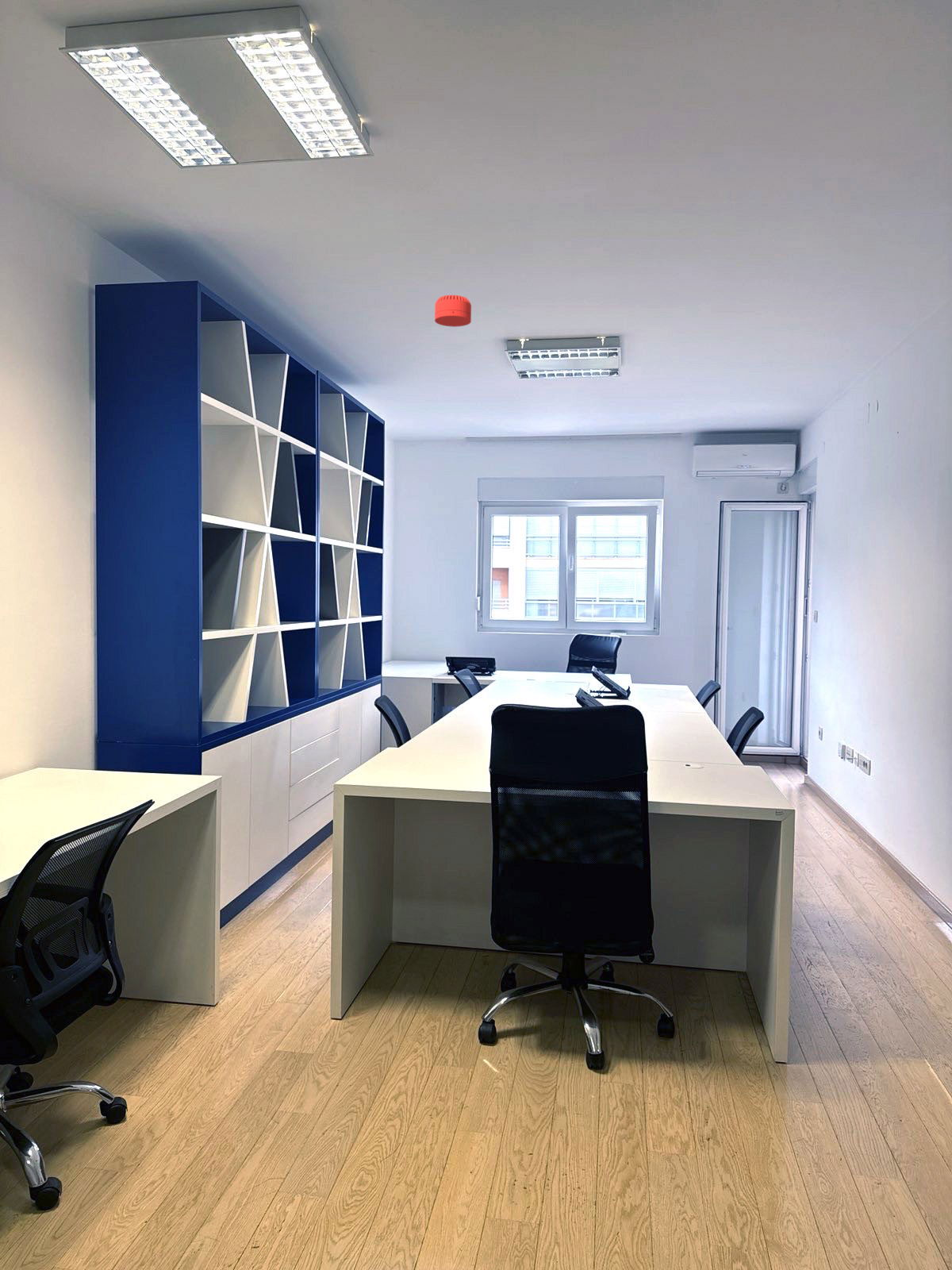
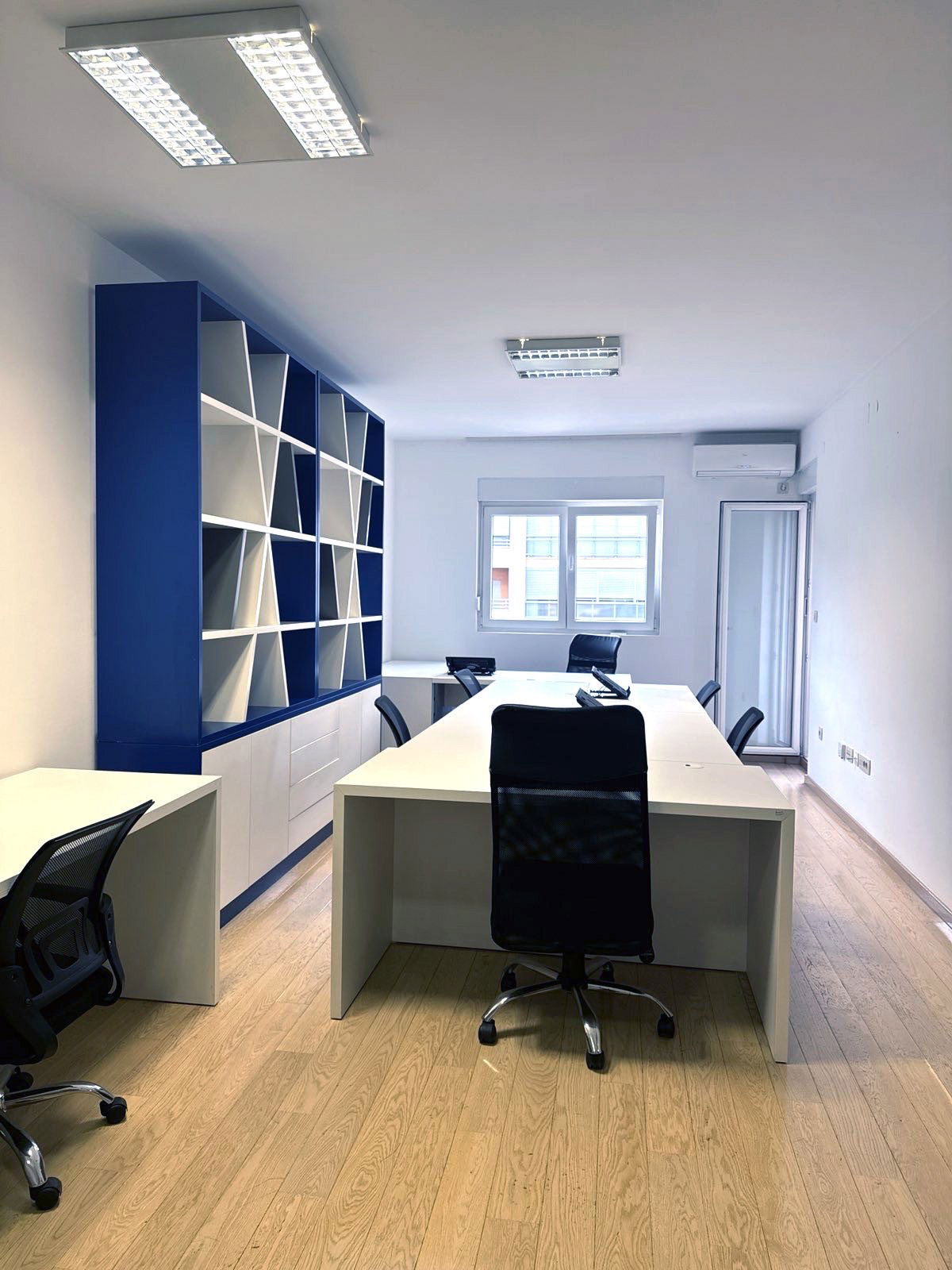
- smoke detector (453, 310)
